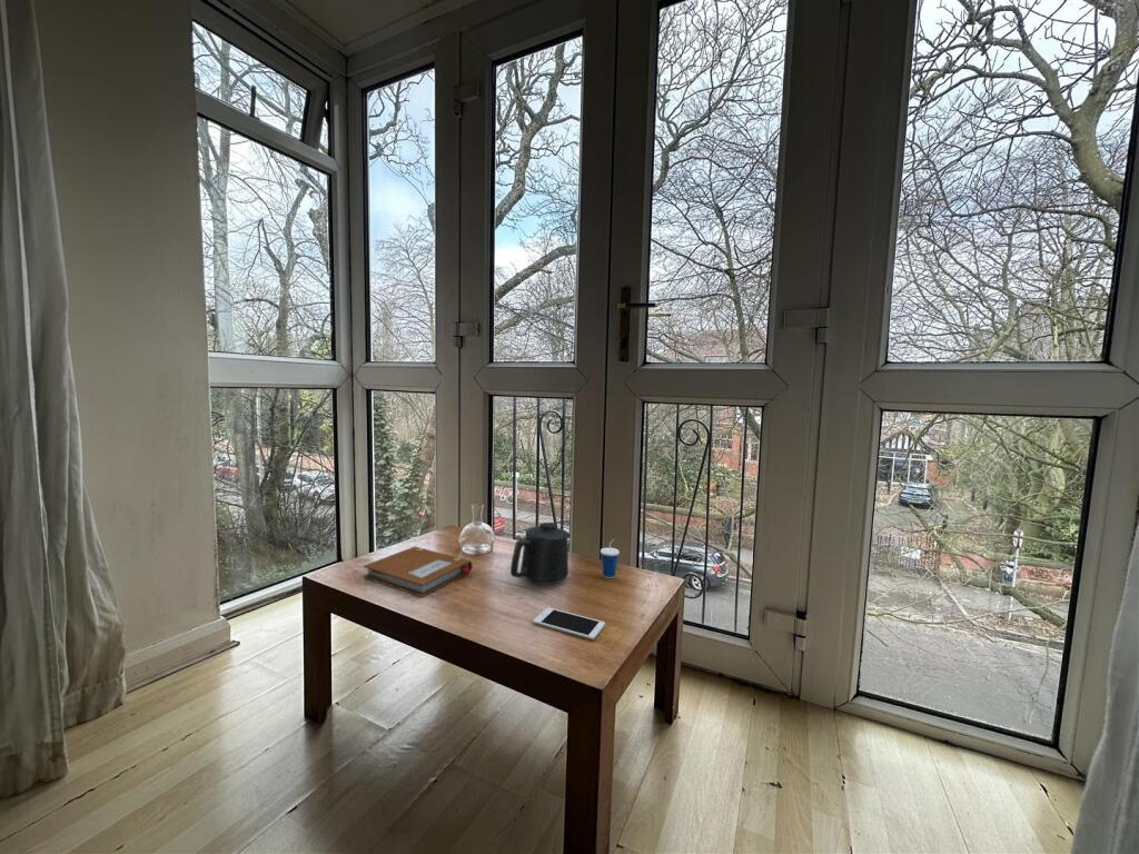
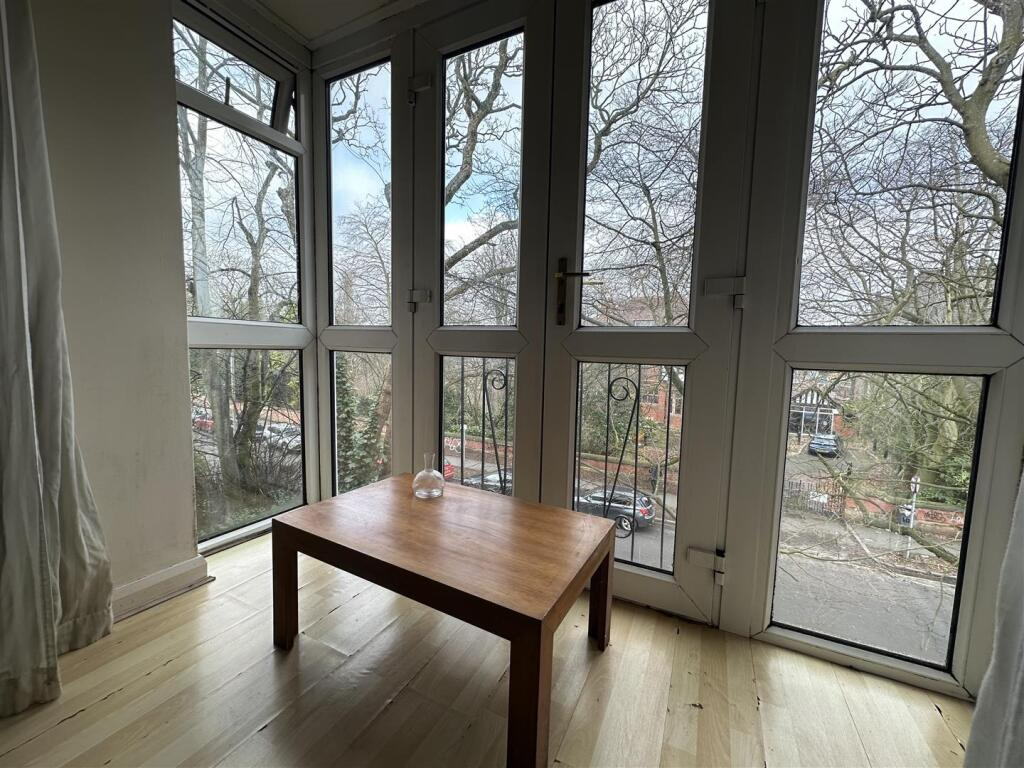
- notebook (420, 568)
- mug (543, 554)
- cup (610, 556)
- cell phone (568, 623)
